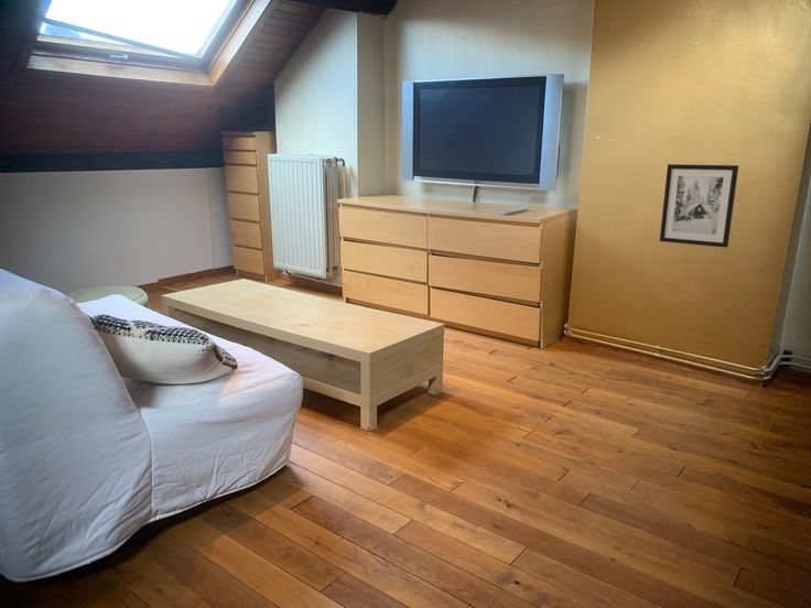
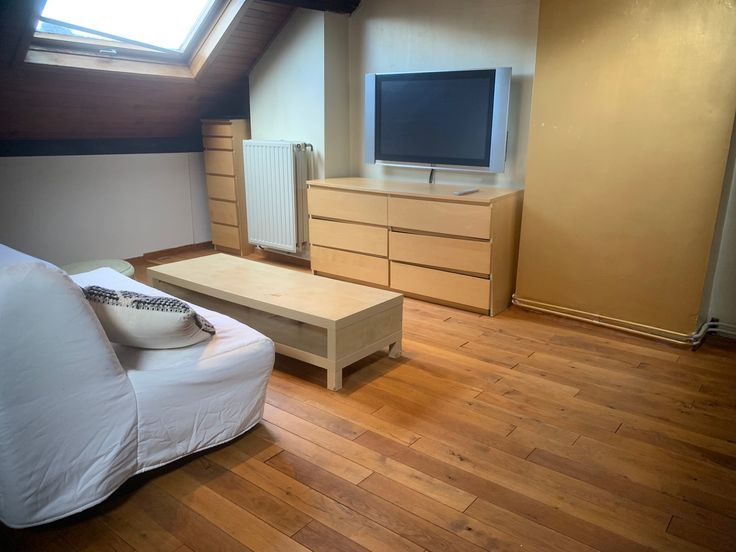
- wall art (696, 205)
